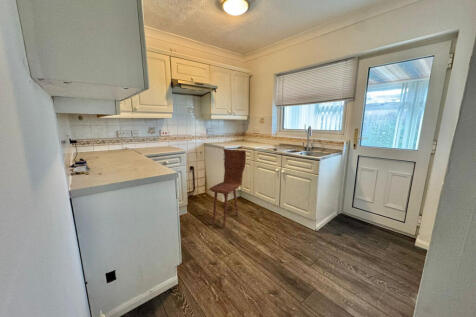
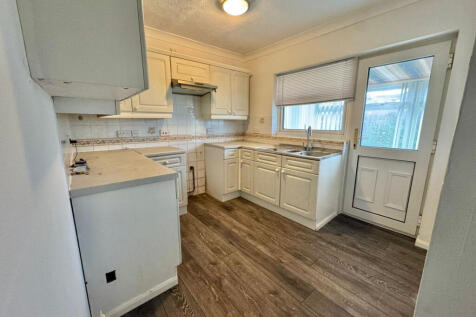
- dining chair (227, 185)
